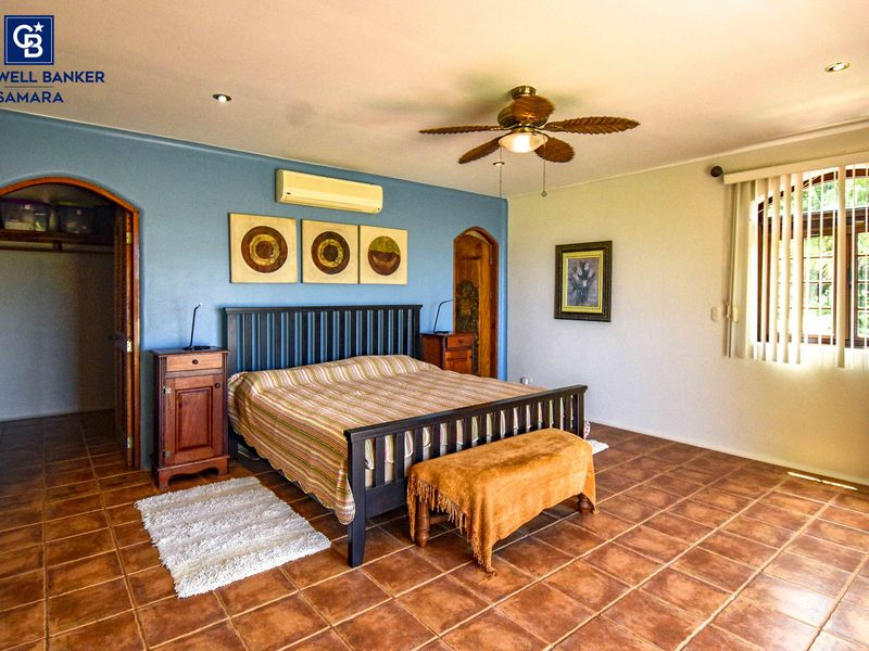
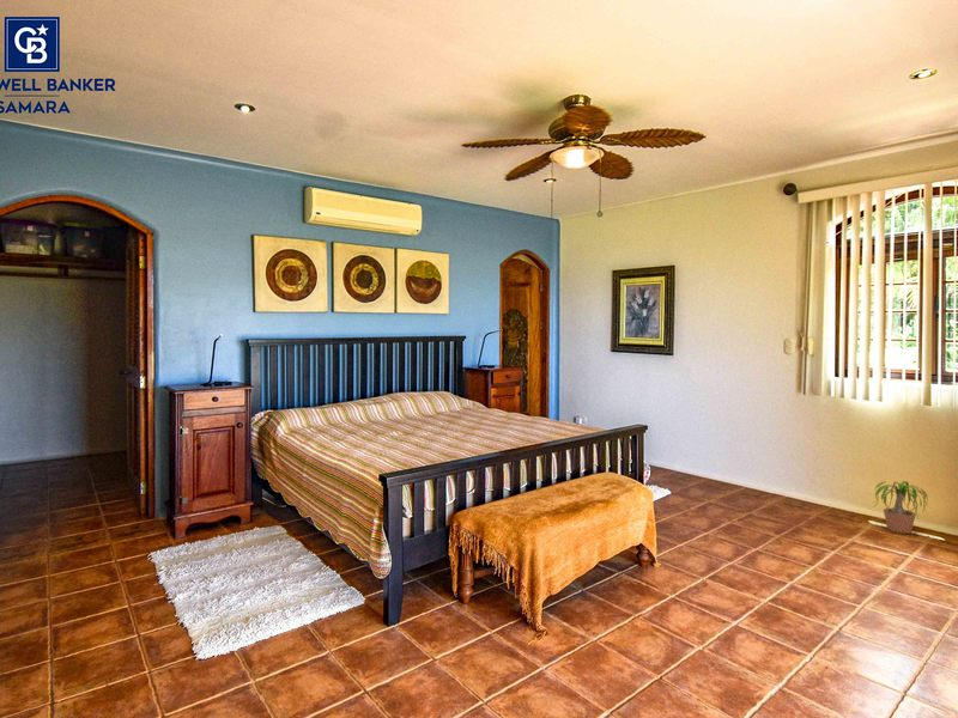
+ potted plant (907, 505)
